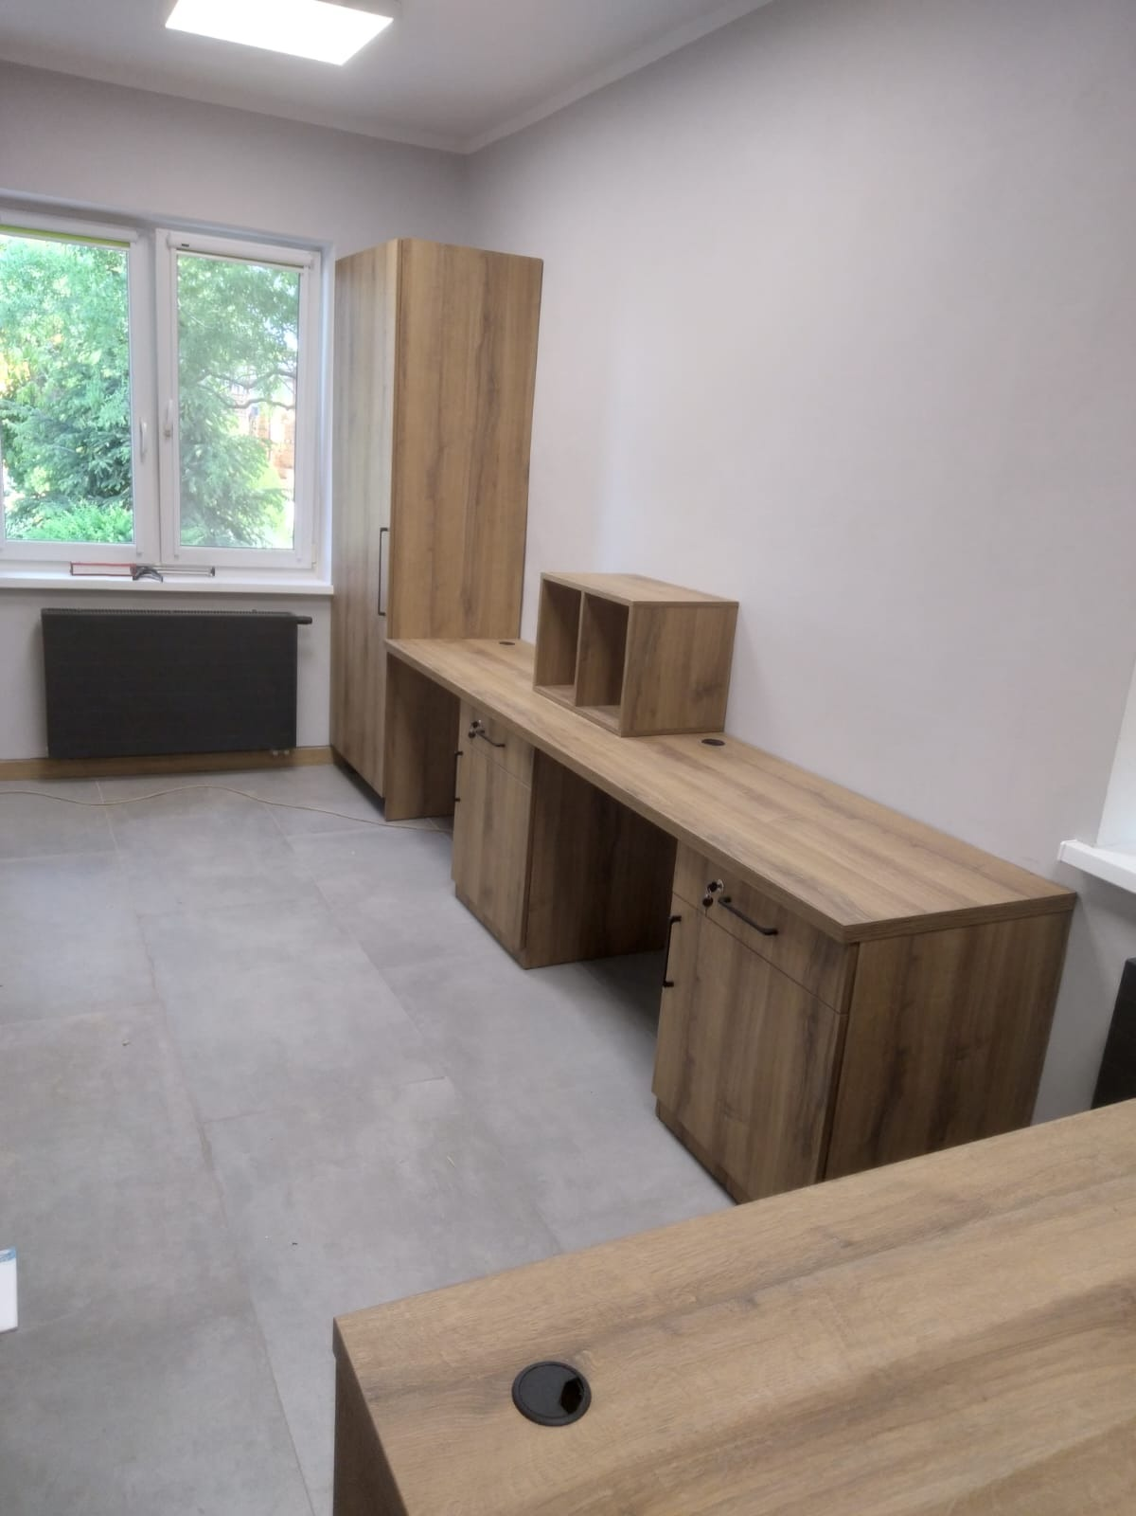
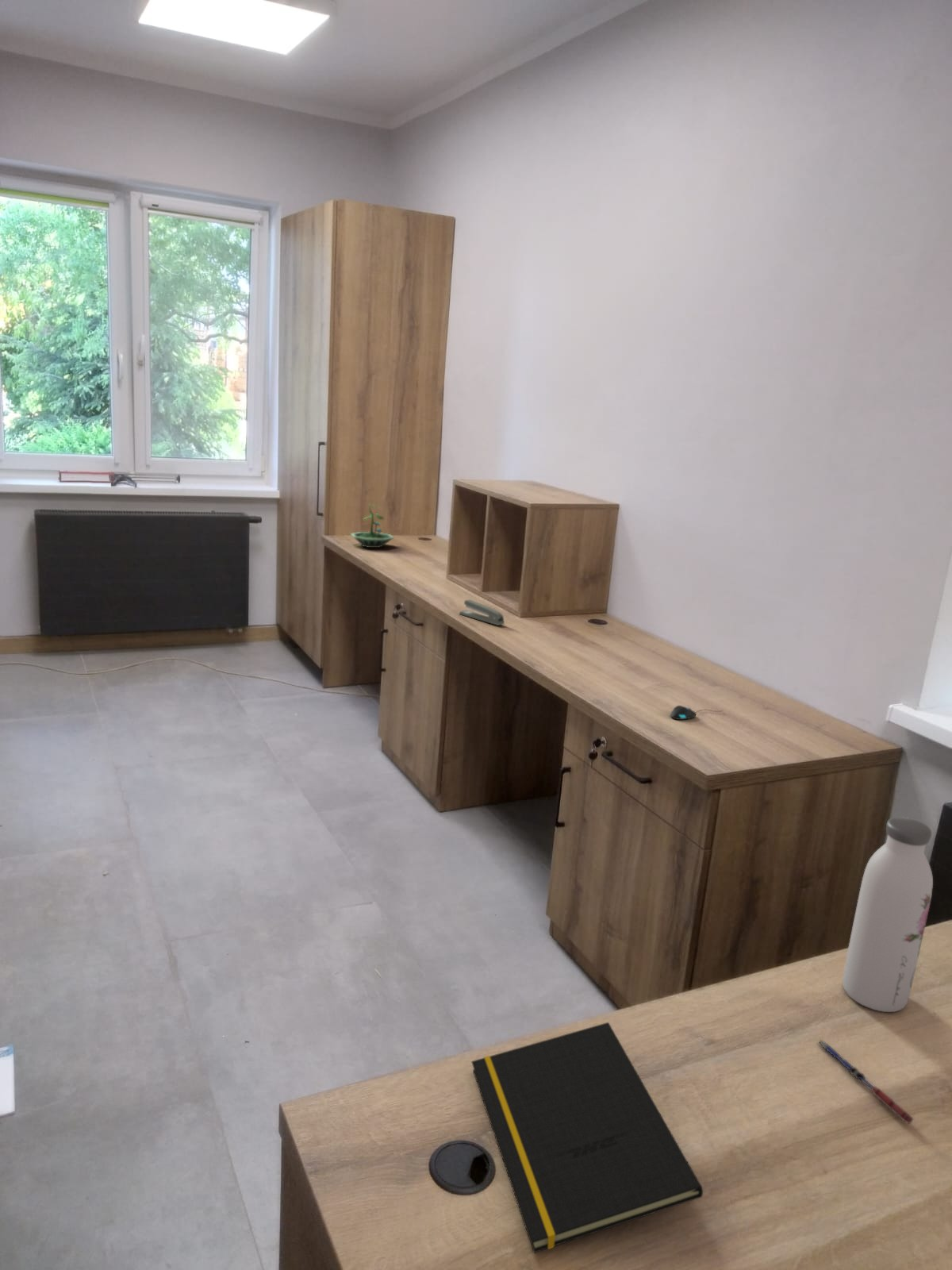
+ mouse (698, 710)
+ stapler (482, 611)
+ terrarium (372, 513)
+ pen (862, 1078)
+ water bottle (891, 910)
+ notepad (576, 1122)
